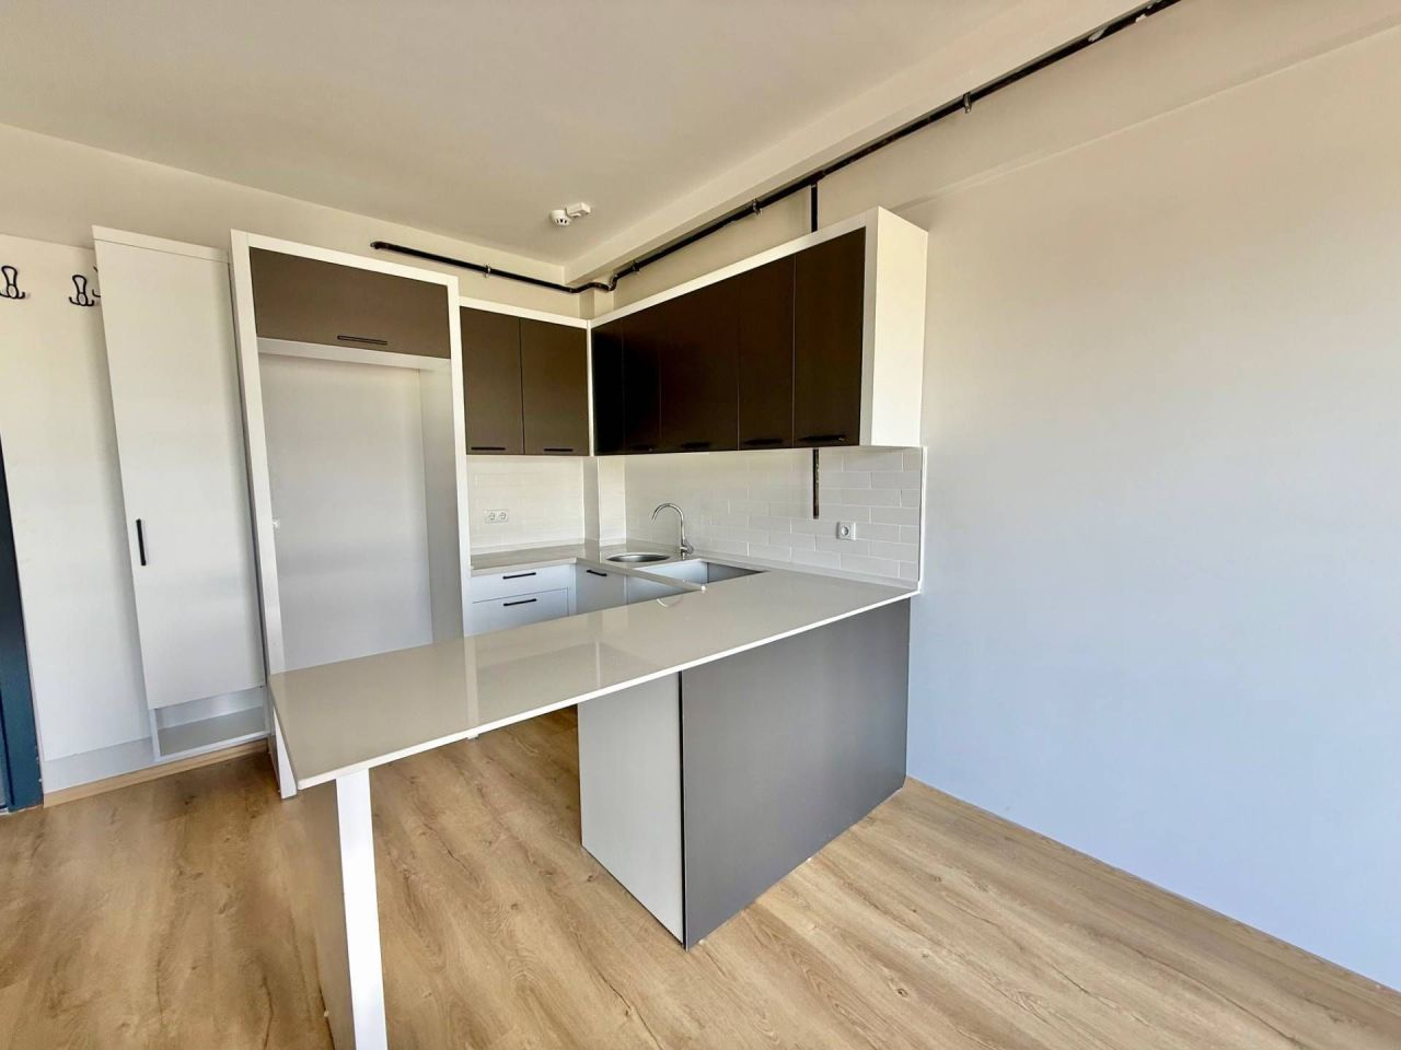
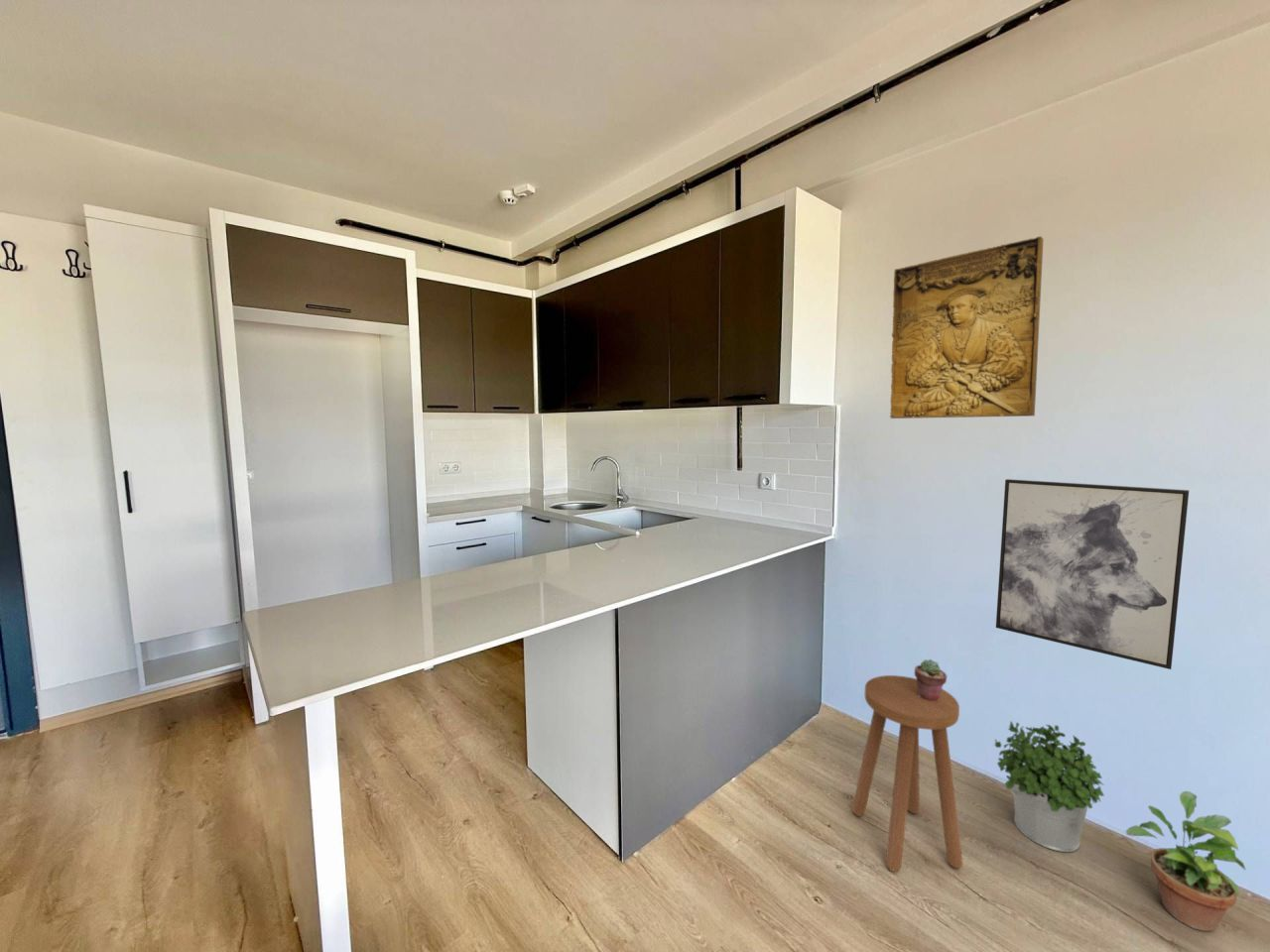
+ wall art (1081, 566)
+ stool (907, 768)
+ potted succulent (930, 677)
+ potted plant (1182, 855)
+ potted plant (1043, 781)
+ relief panel (958, 336)
